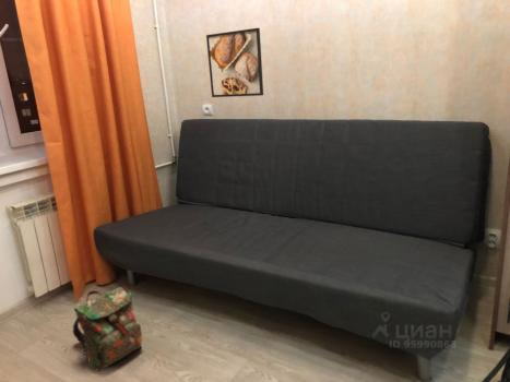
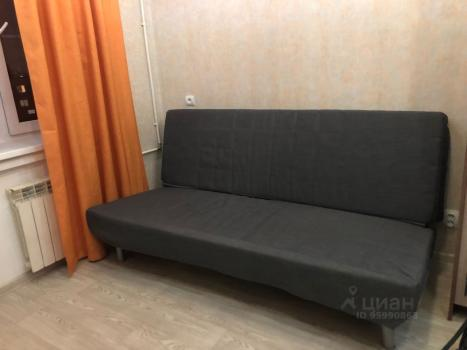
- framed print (234, 64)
- backpack (103, 320)
